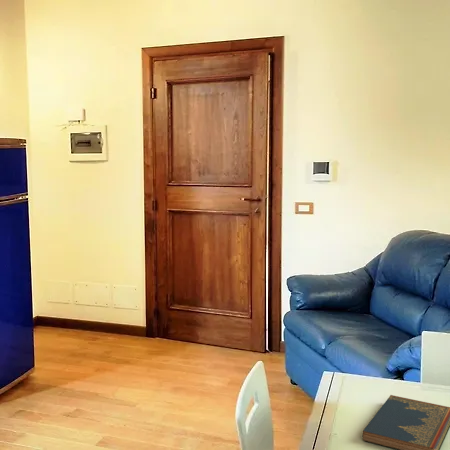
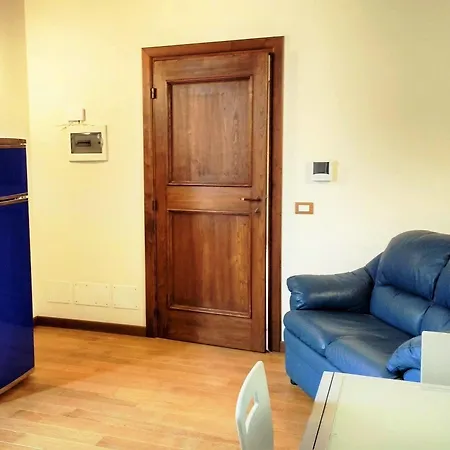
- hardcover book (410, 423)
